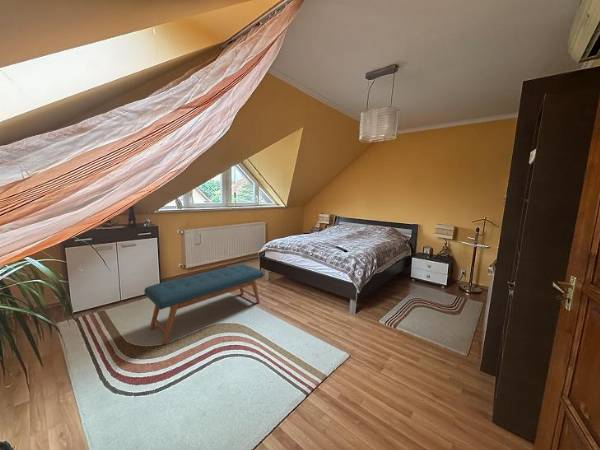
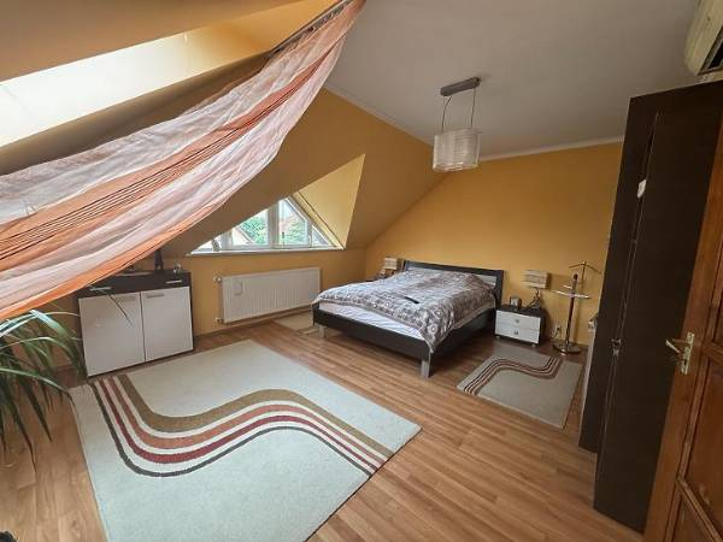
- bench (211, 295)
